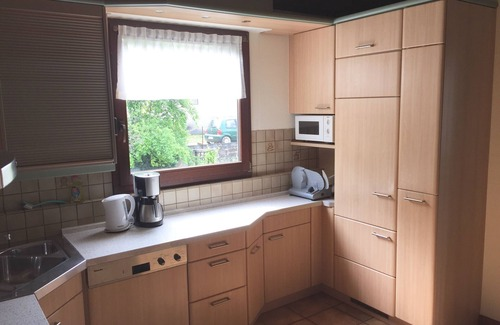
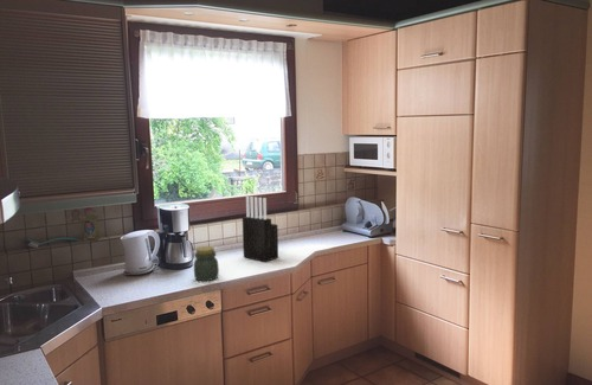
+ knife block (260, 226)
+ jar (206, 263)
